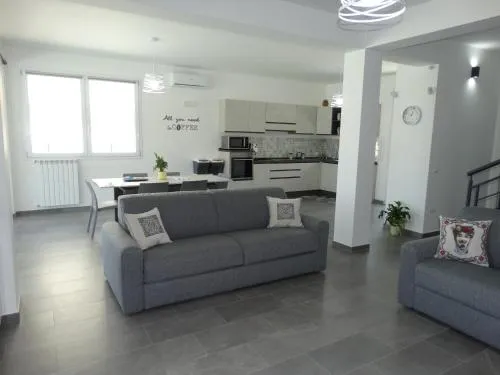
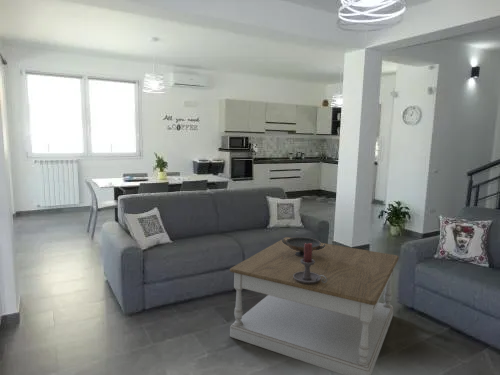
+ coffee table (318, 293)
+ candle holder (311, 261)
+ decorative bowl (303, 248)
